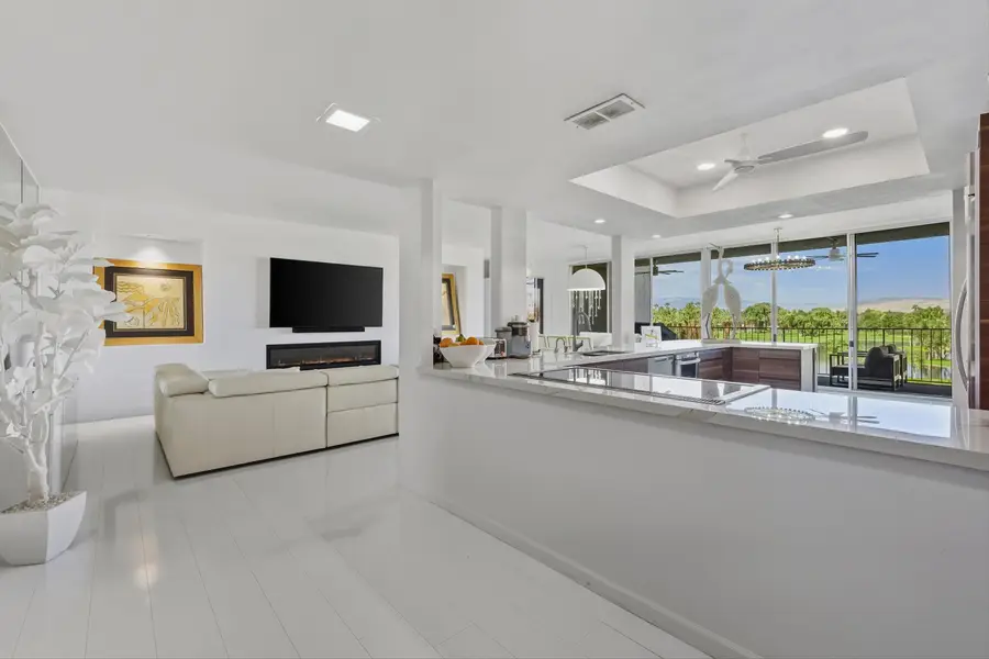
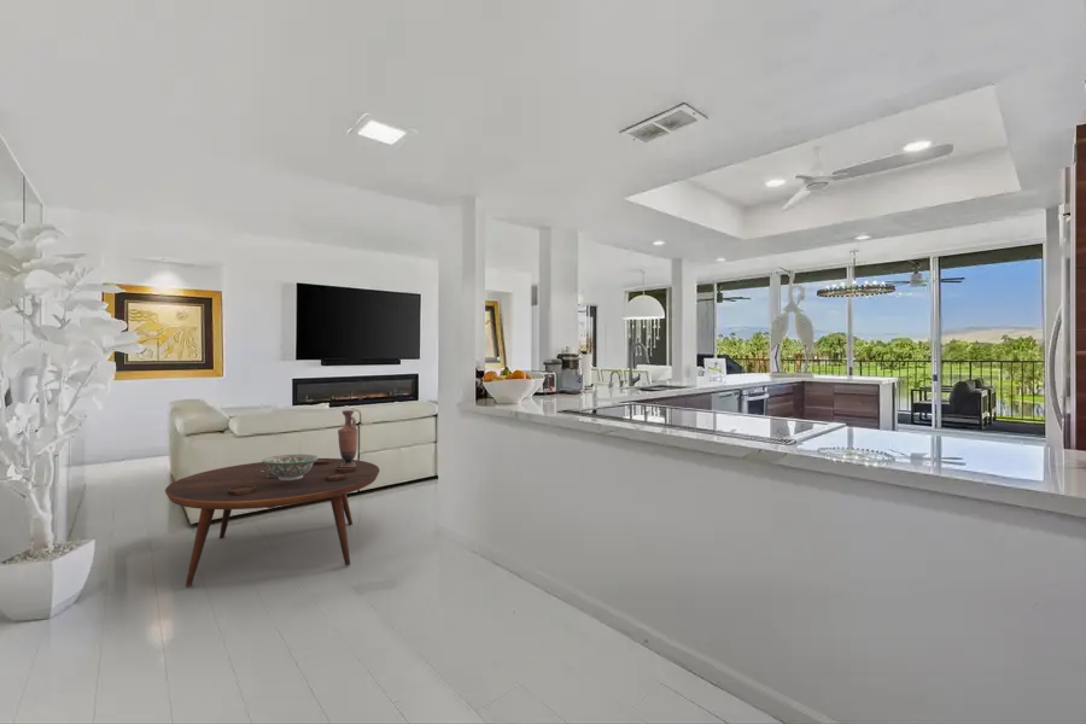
+ coffee table (279, 506)
+ vase (348, 439)
+ decorative bowl (291, 471)
